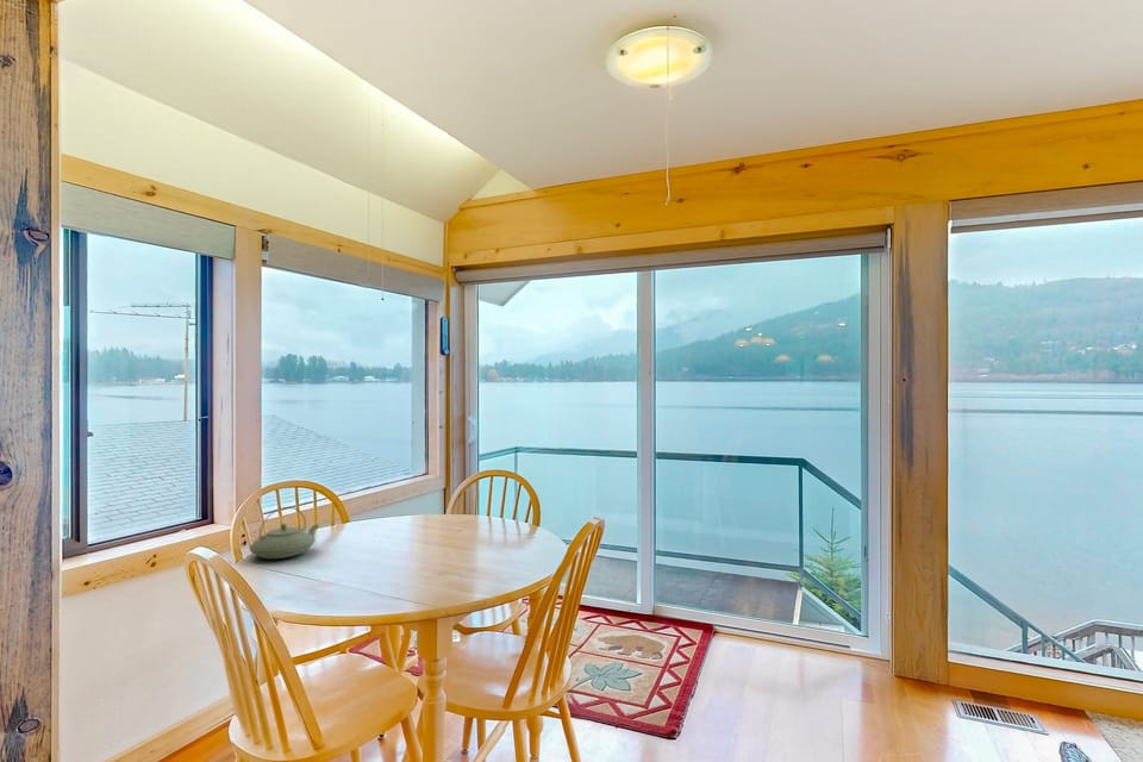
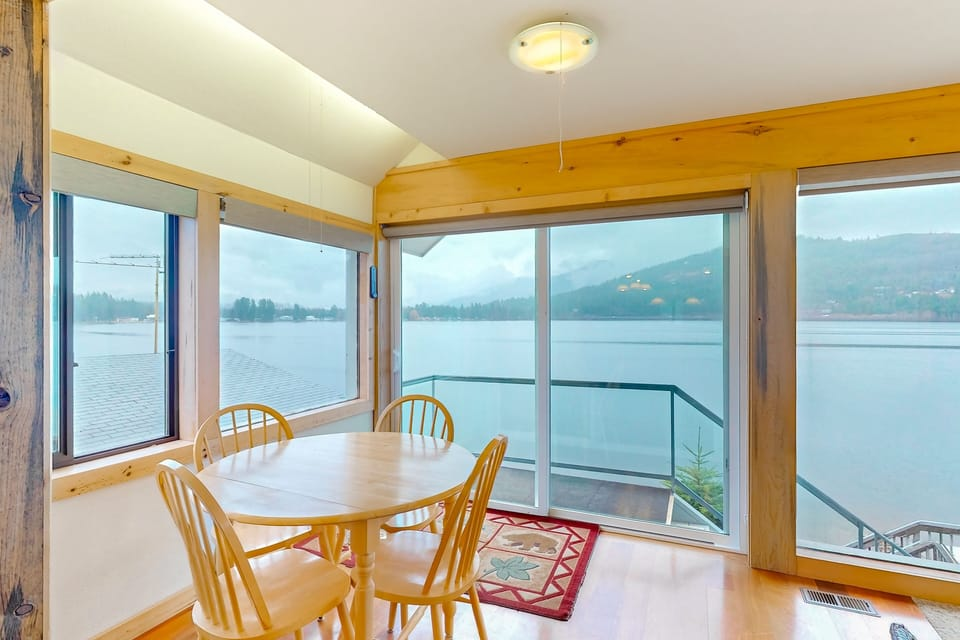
- teapot (287, 529)
